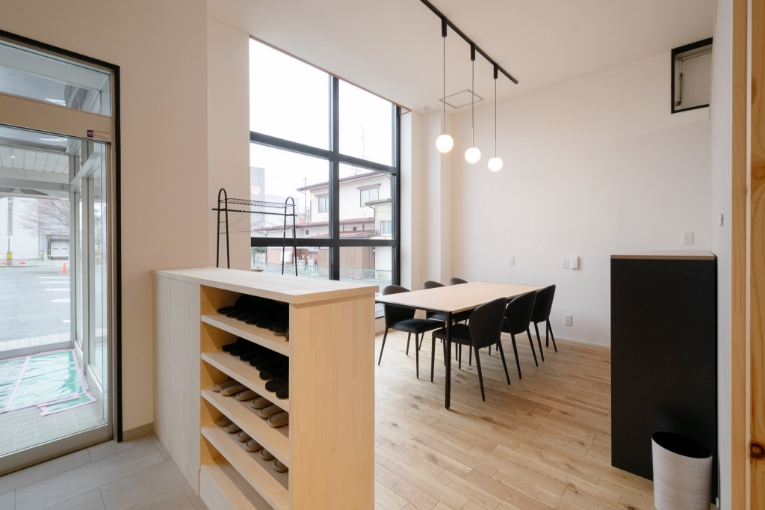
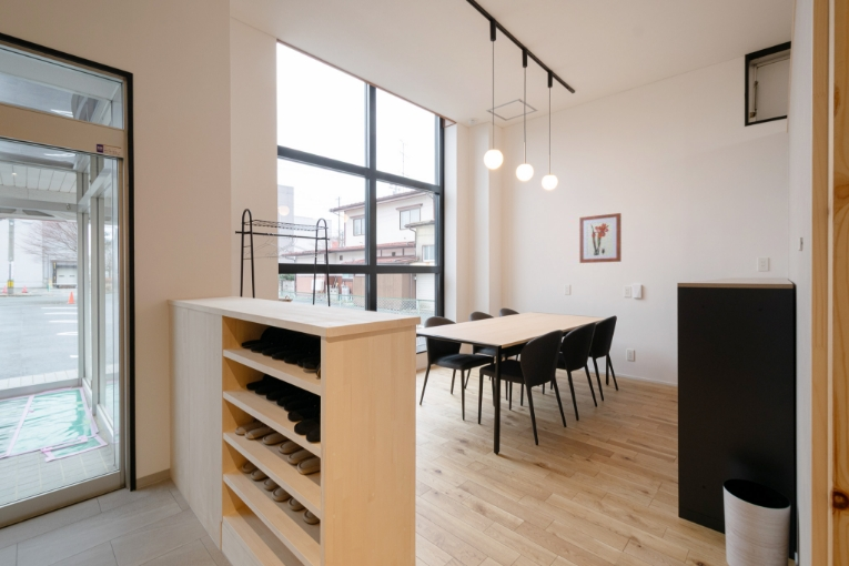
+ wall art (599, 239)
